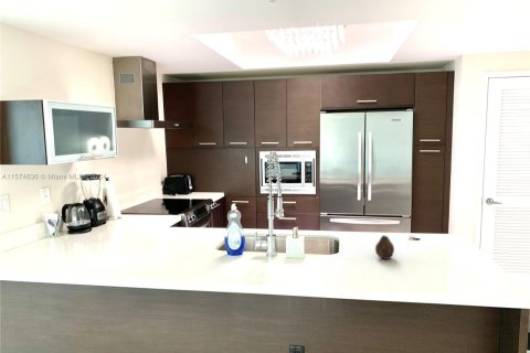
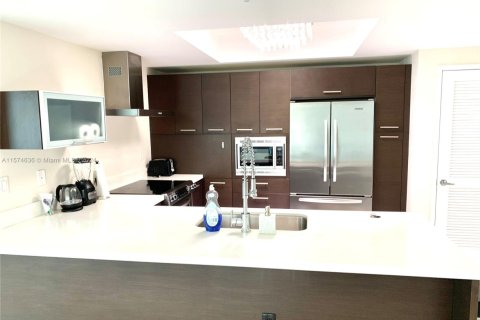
- fruit (384, 246)
